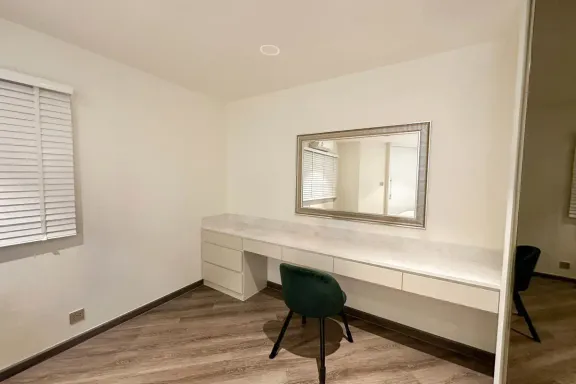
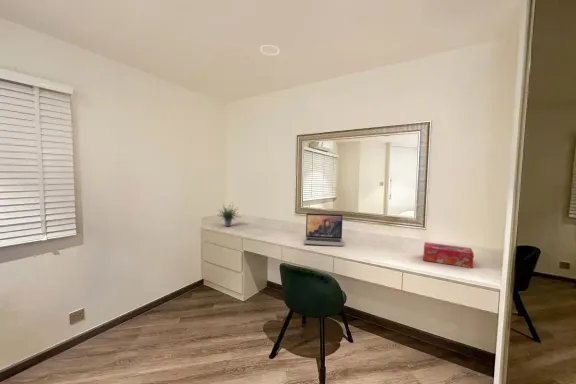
+ potted plant (229, 213)
+ laptop (323, 228)
+ tissue box (446, 254)
